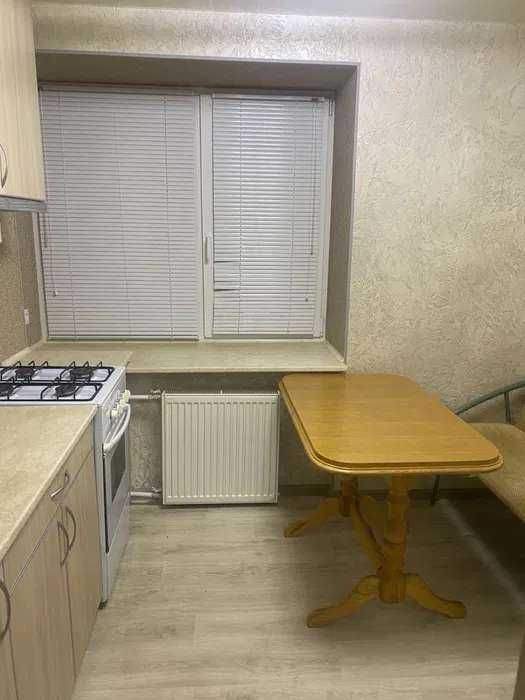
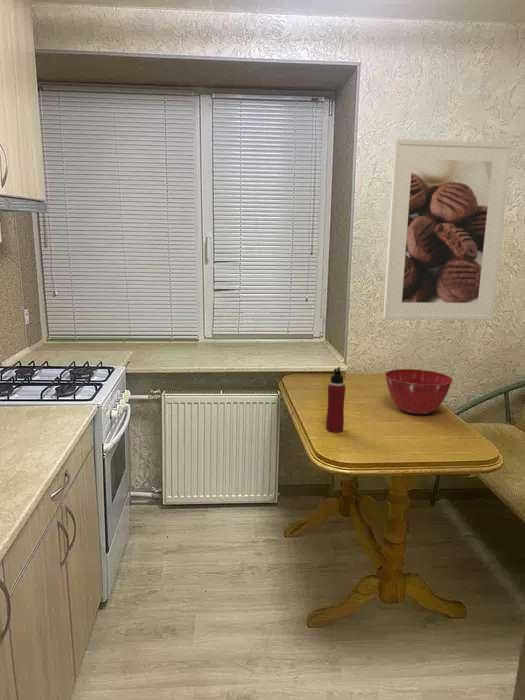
+ mixing bowl (416, 392)
+ water bottle (335, 398)
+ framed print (445, 233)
